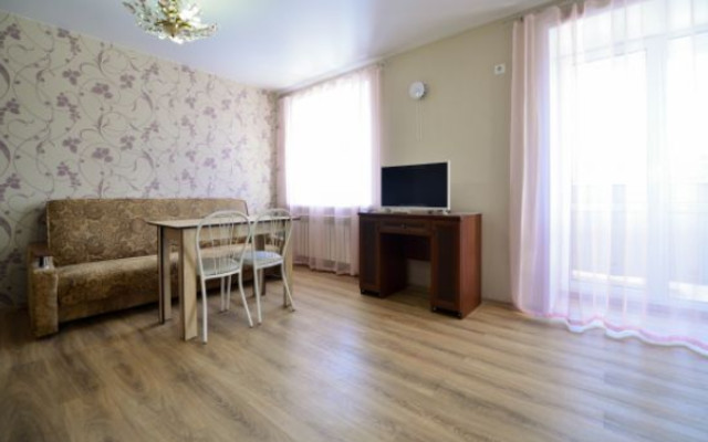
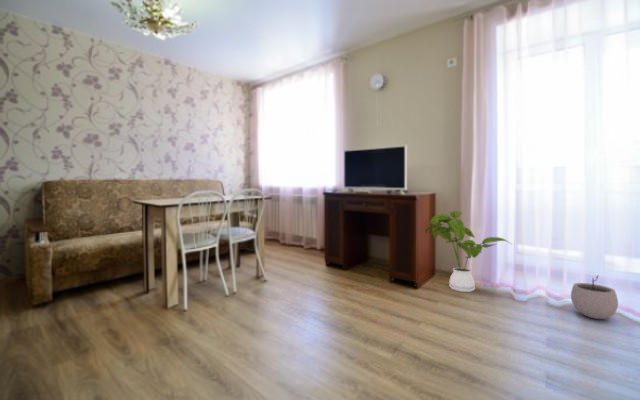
+ plant pot (593, 295)
+ house plant (458, 252)
